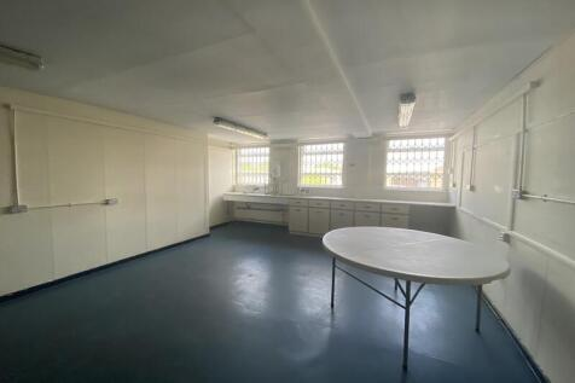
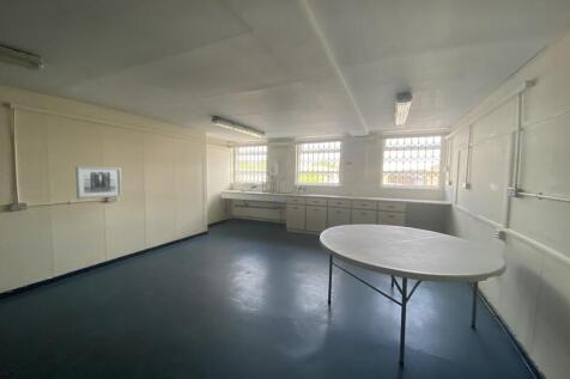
+ wall art (99, 182)
